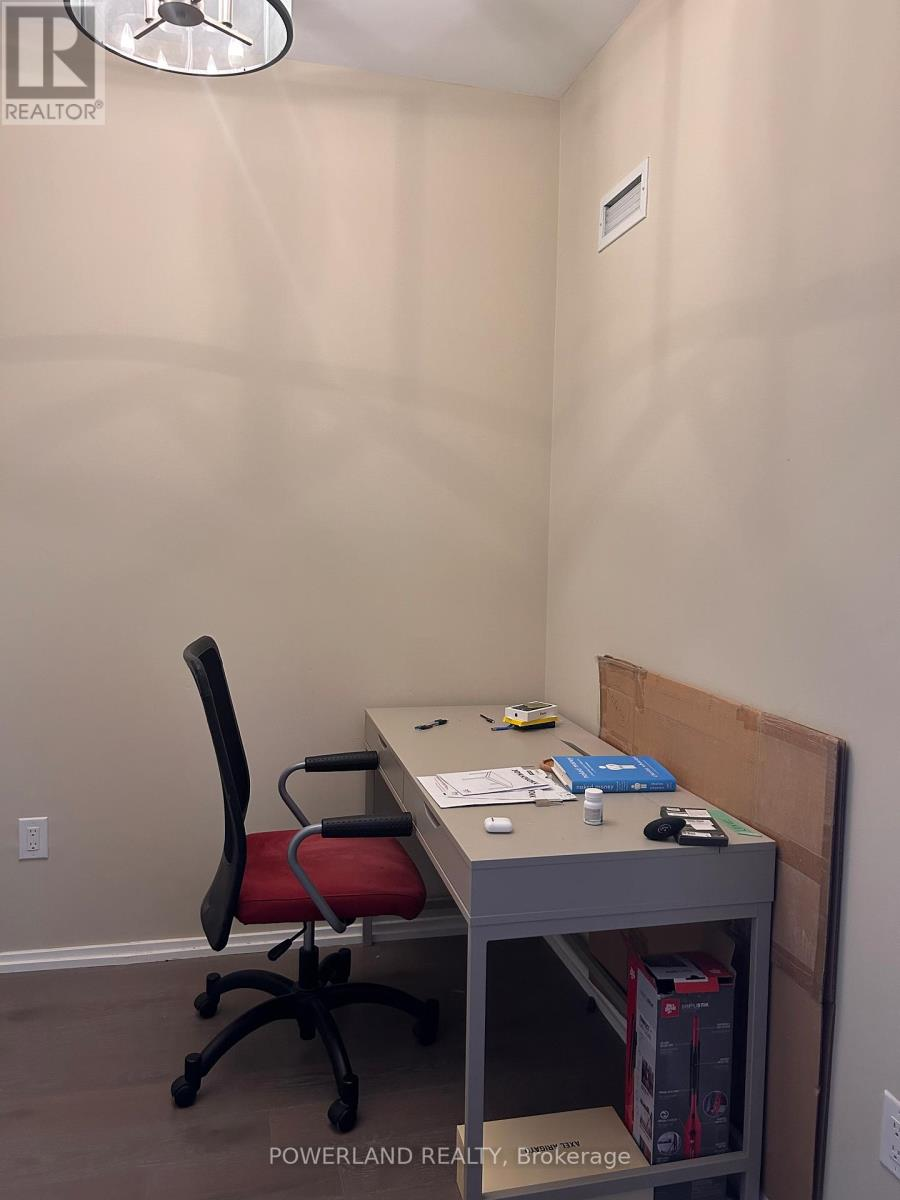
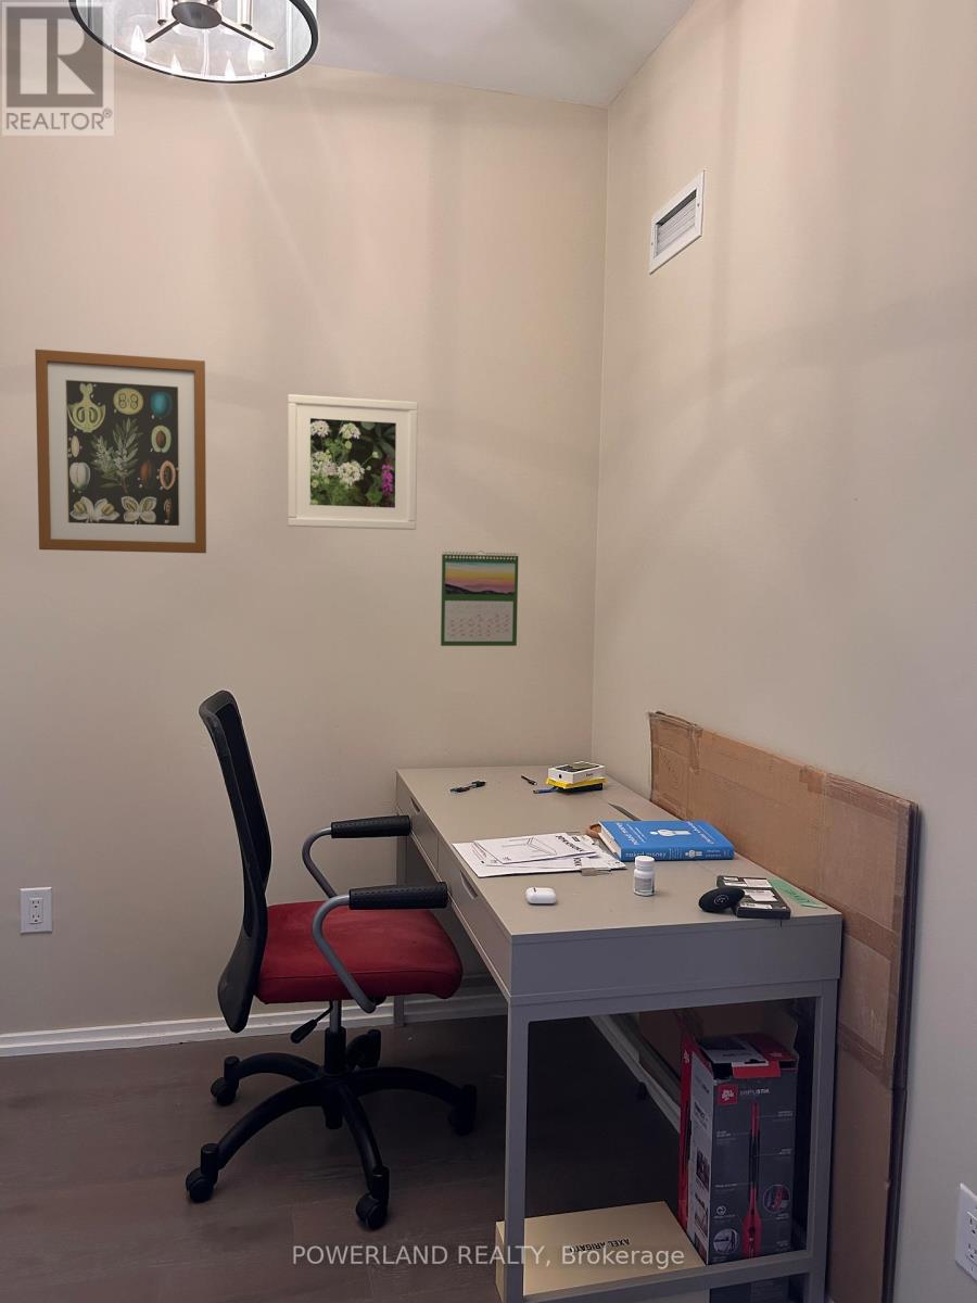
+ wall art (123, 454)
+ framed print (353, 464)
+ calendar (479, 598)
